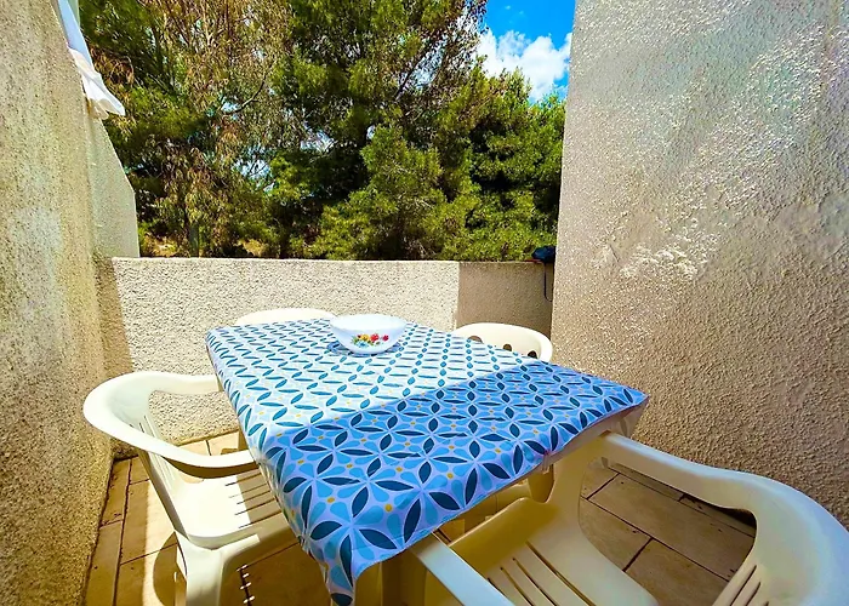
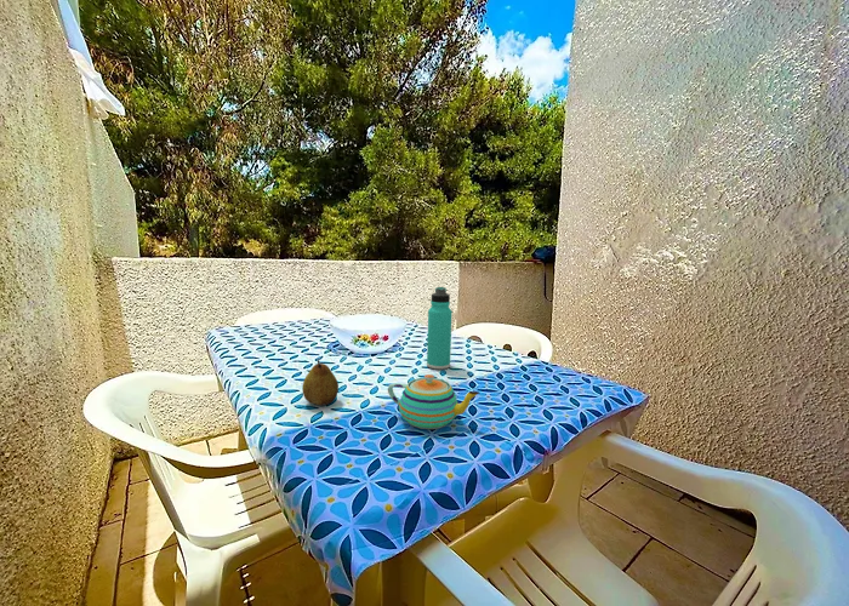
+ fruit (320, 379)
+ teapot (432, 398)
+ thermos bottle (439, 327)
